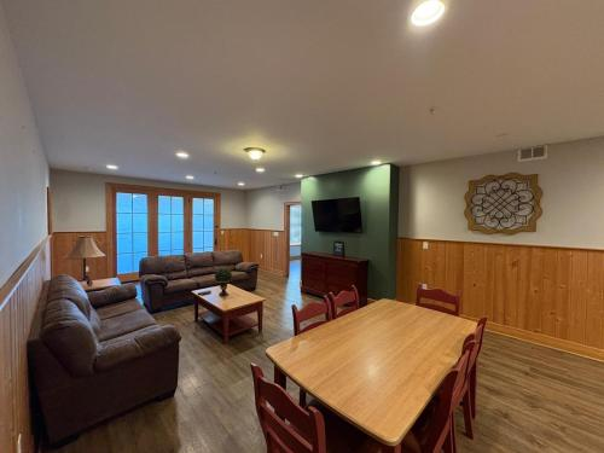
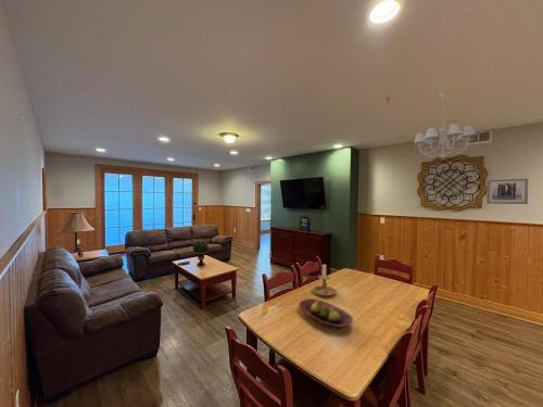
+ chandelier (443, 126)
+ fruit bowl (324, 311)
+ wall art (506, 191)
+ candle holder (324, 278)
